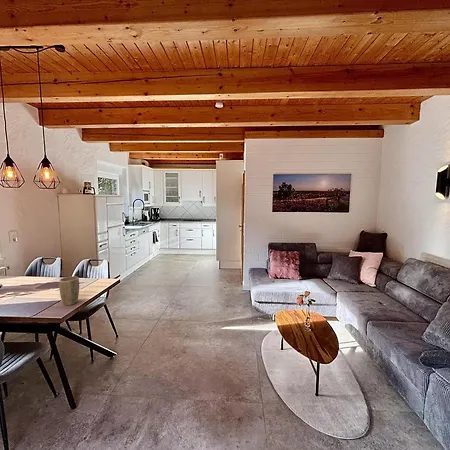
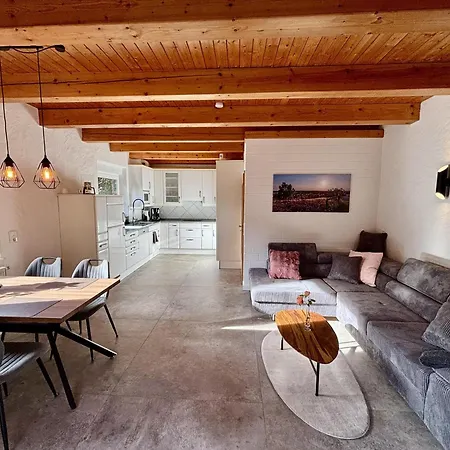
- plant pot (69, 290)
